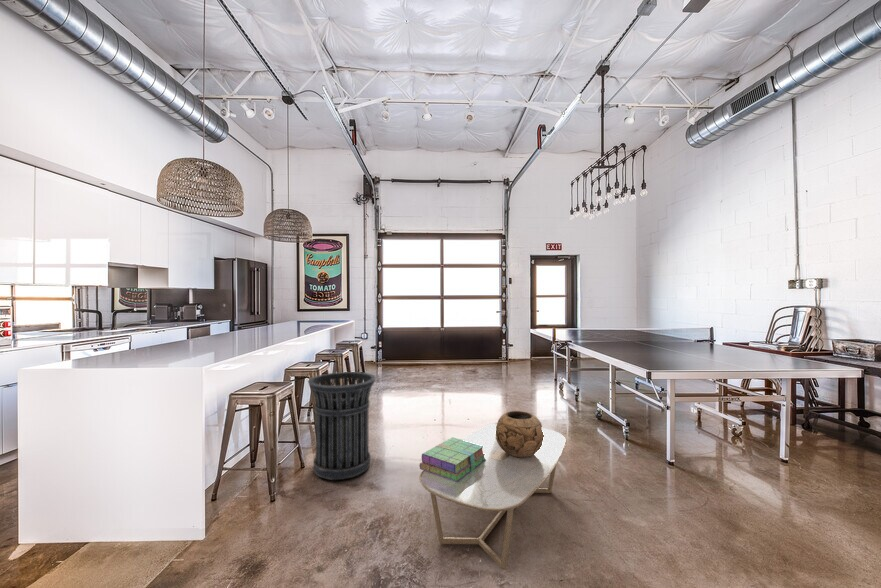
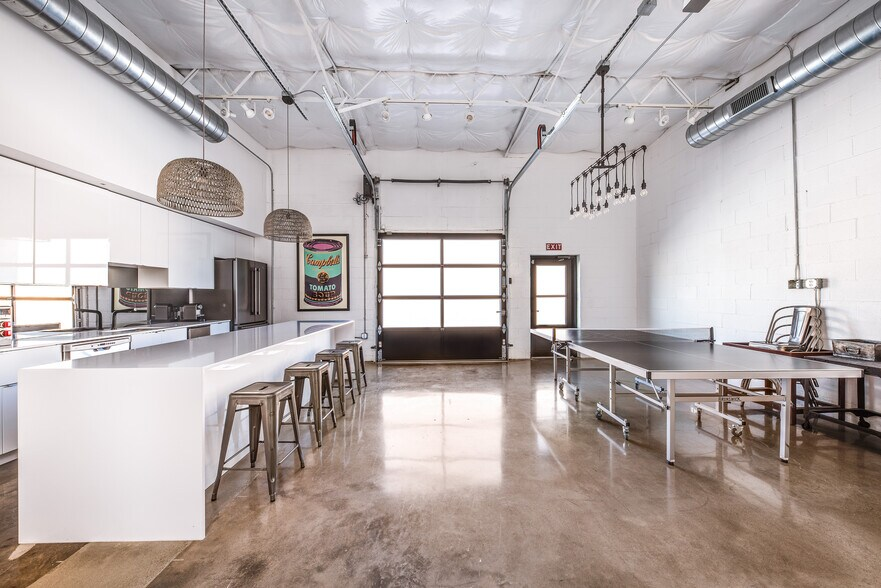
- stack of books (453, 456)
- coffee table (501, 484)
- decorative bowl (519, 433)
- trash can (342, 423)
